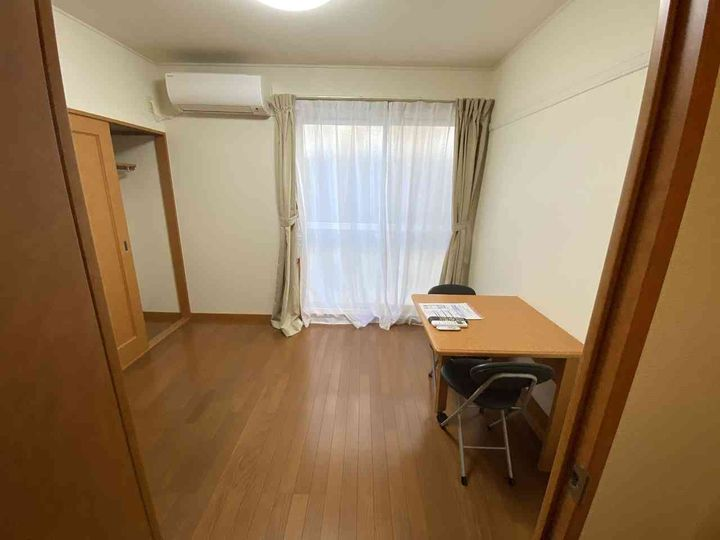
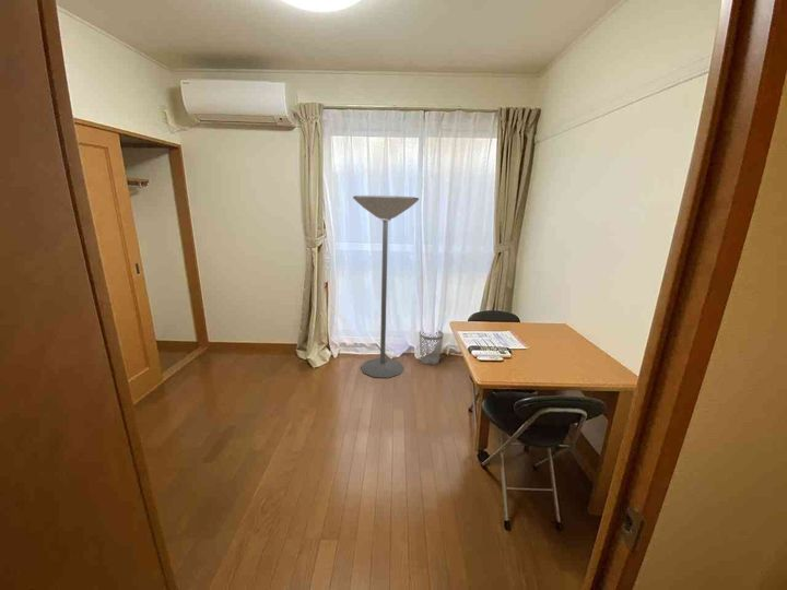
+ floor lamp (384, 287)
+ wastebasket (430, 346)
